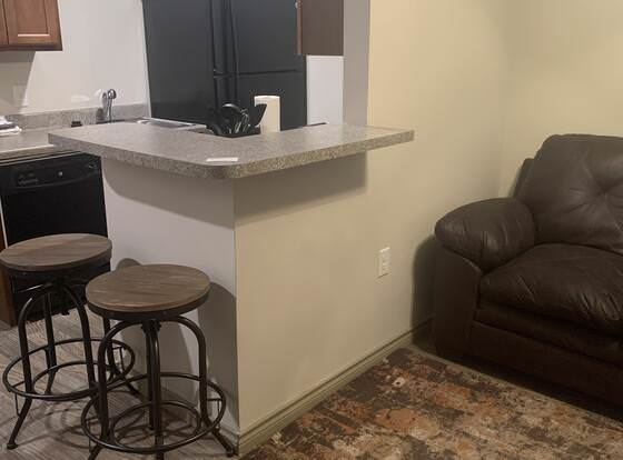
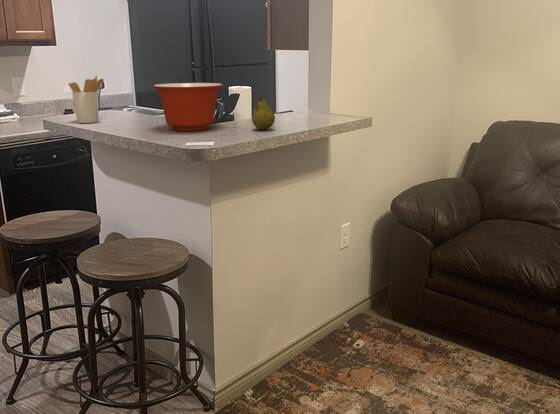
+ mixing bowl (189, 106)
+ fruit (263, 112)
+ utensil holder (89, 99)
